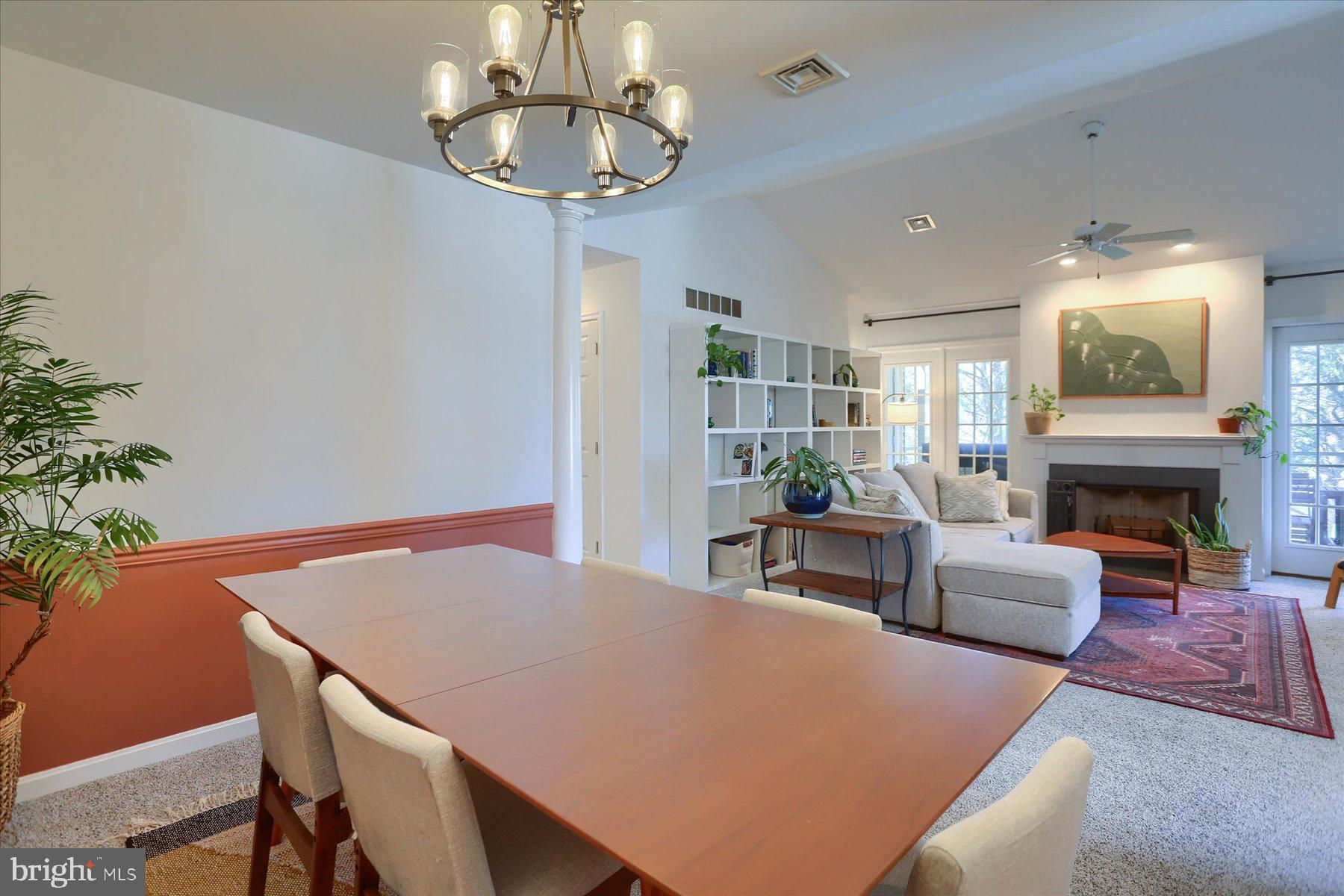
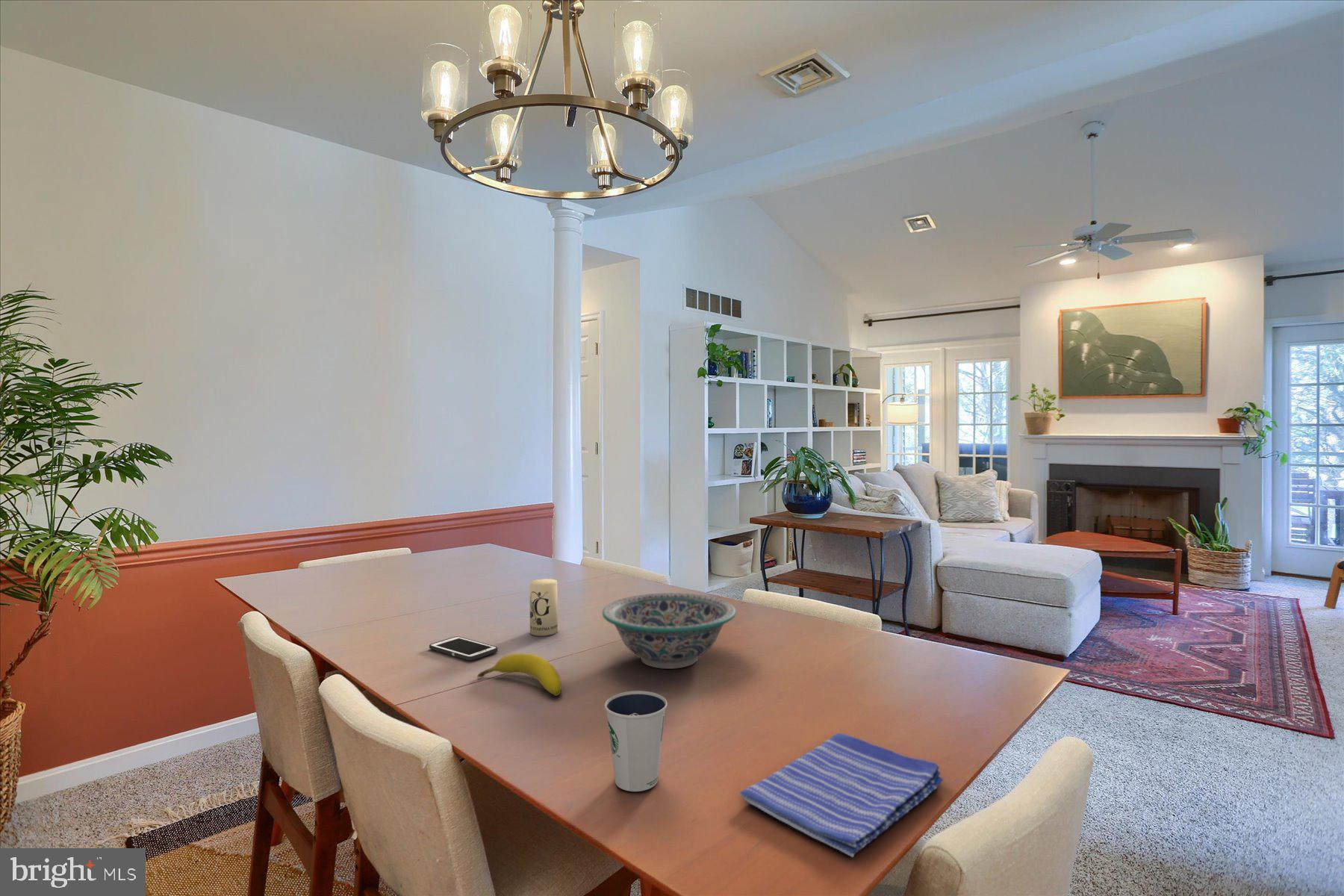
+ cell phone (463, 648)
+ dish towel (844, 782)
+ candle (544, 606)
+ fruit (528, 671)
+ dixie cup (636, 741)
+ decorative bowl (669, 634)
